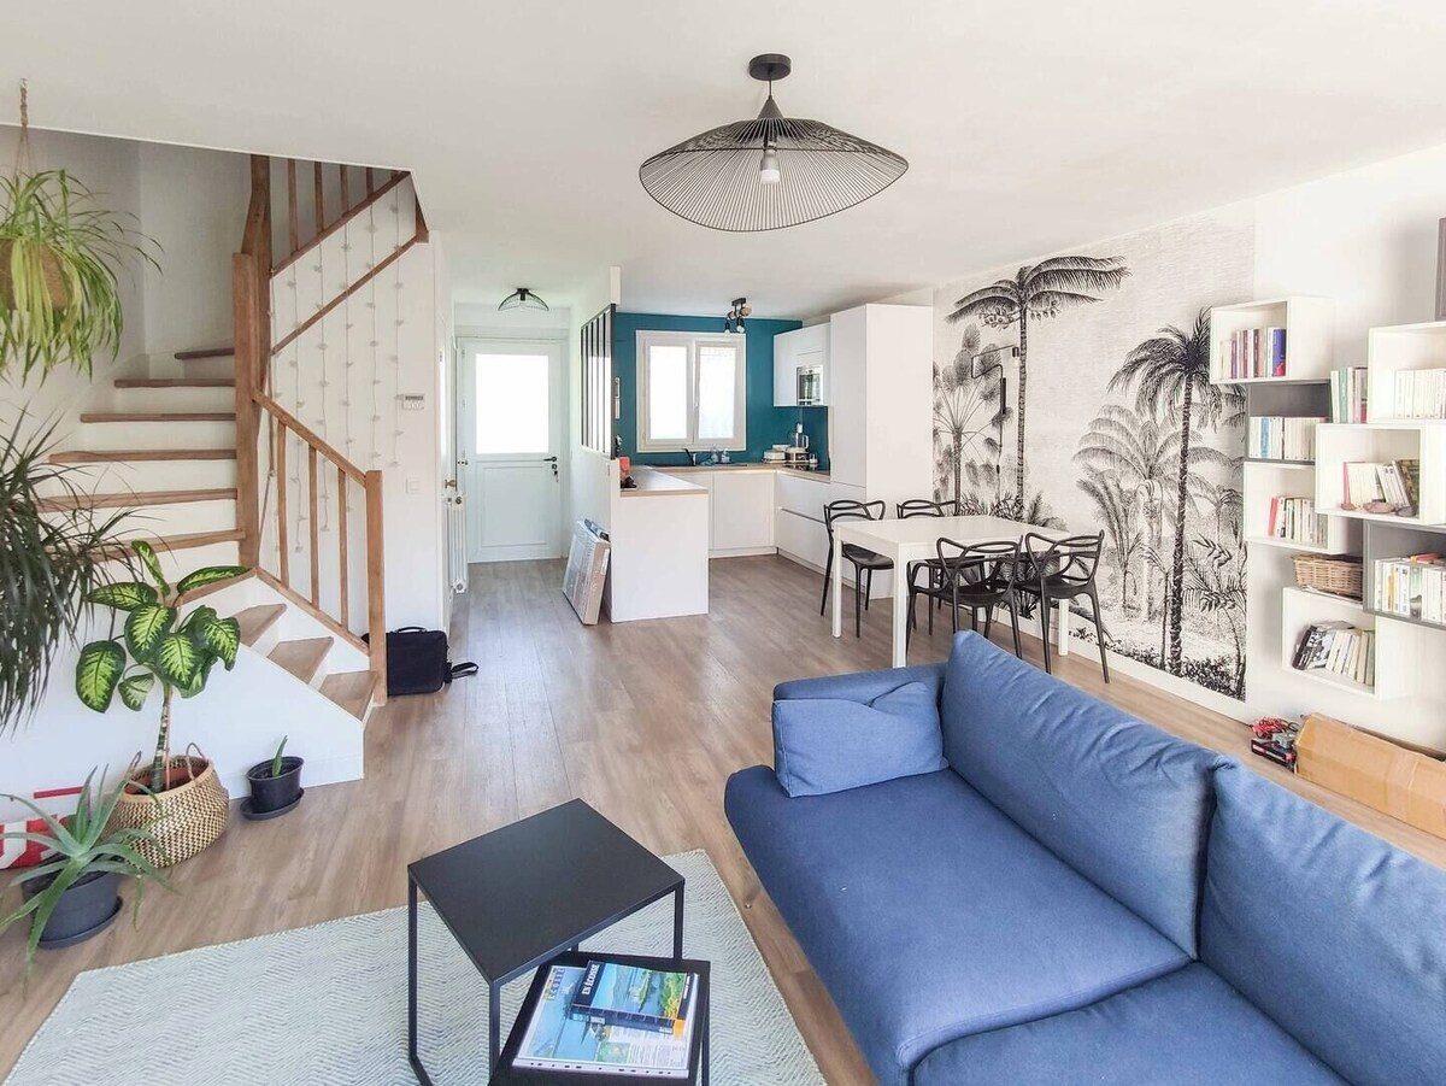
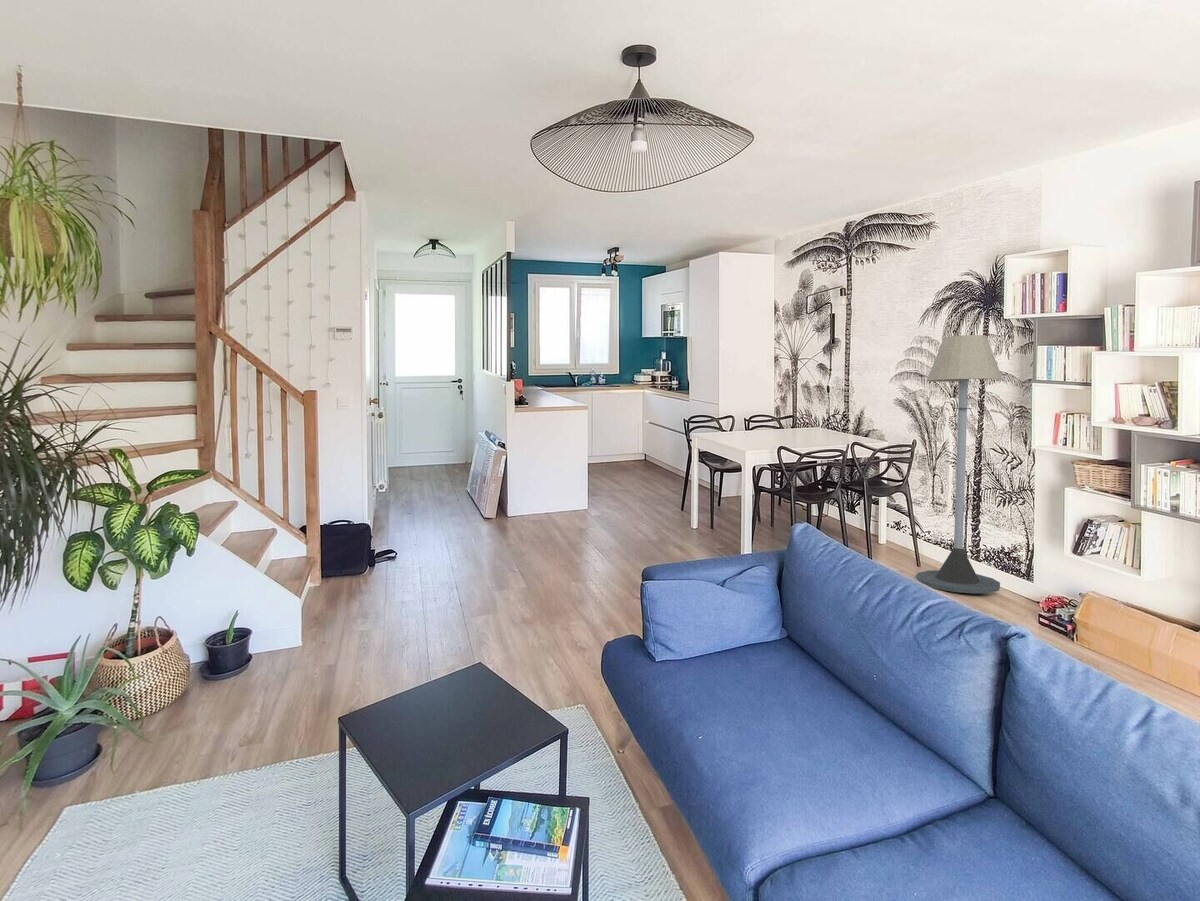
+ floor lamp (960, 461)
